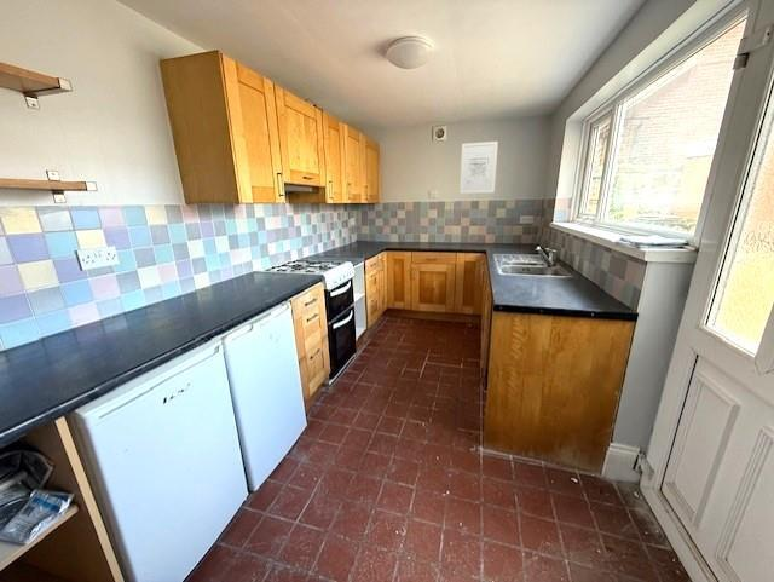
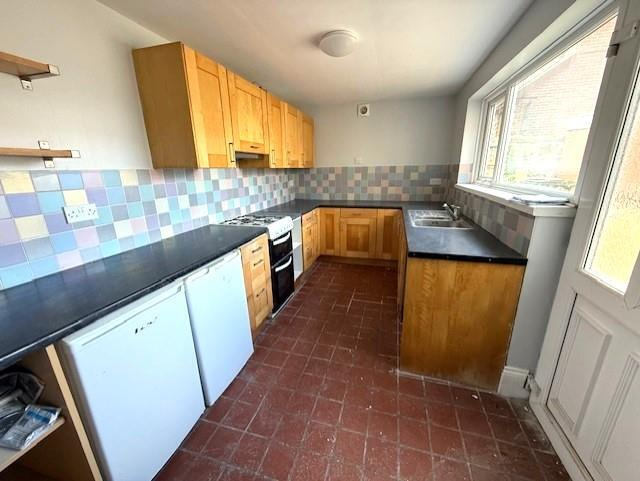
- wall art (478, 168)
